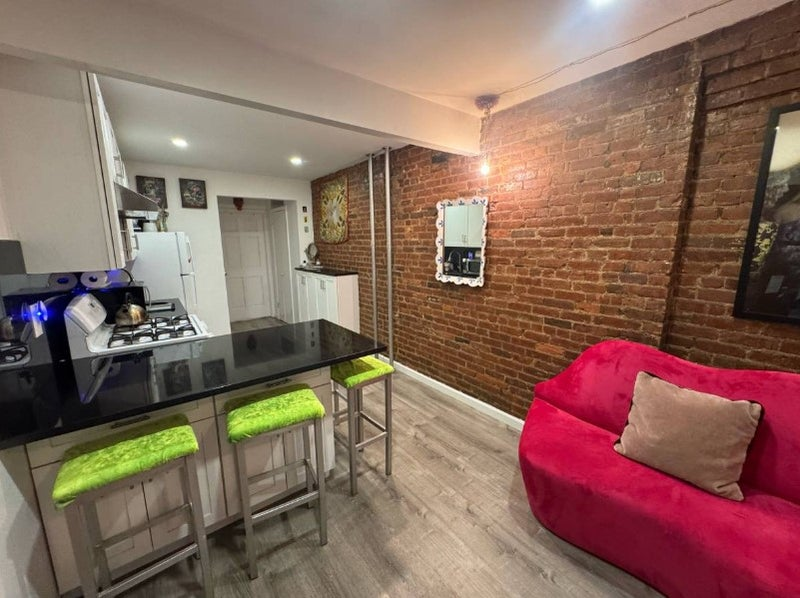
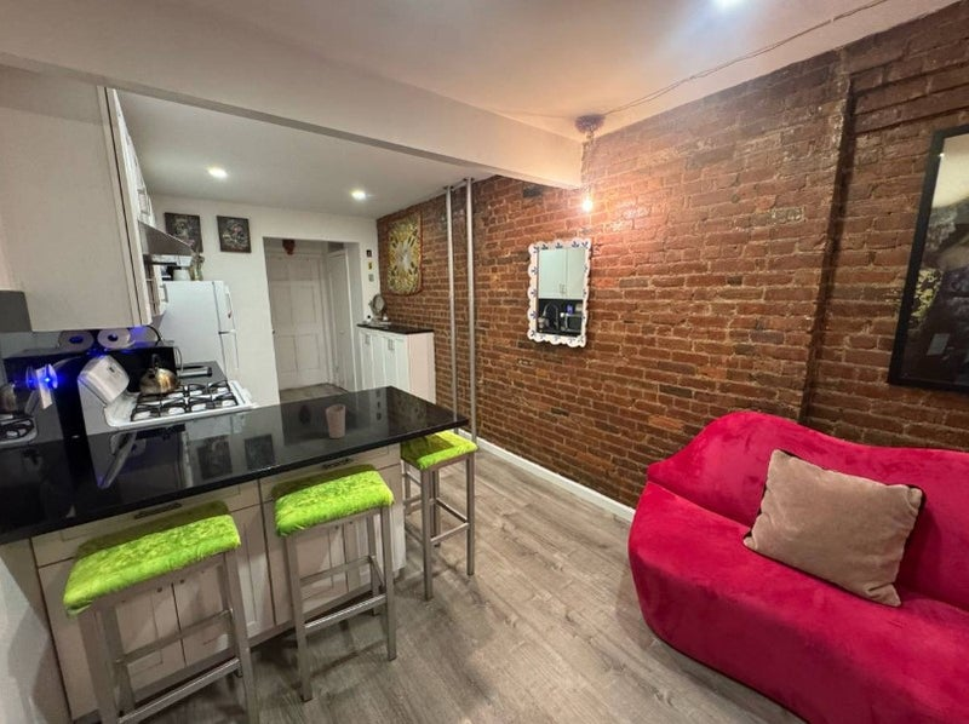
+ cup (336, 421)
